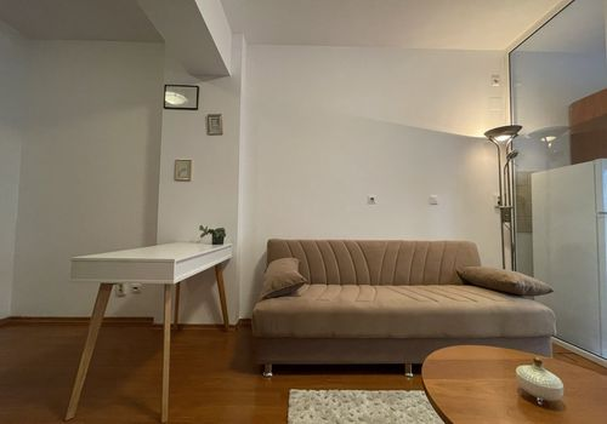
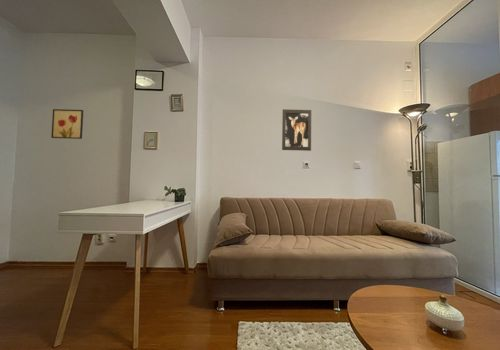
+ wall art (296, 129)
+ wall art (67, 124)
